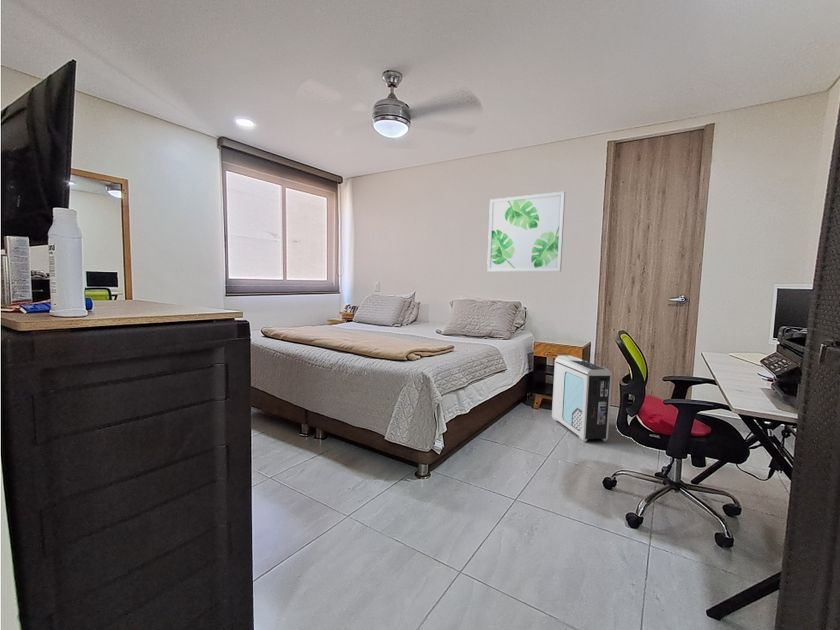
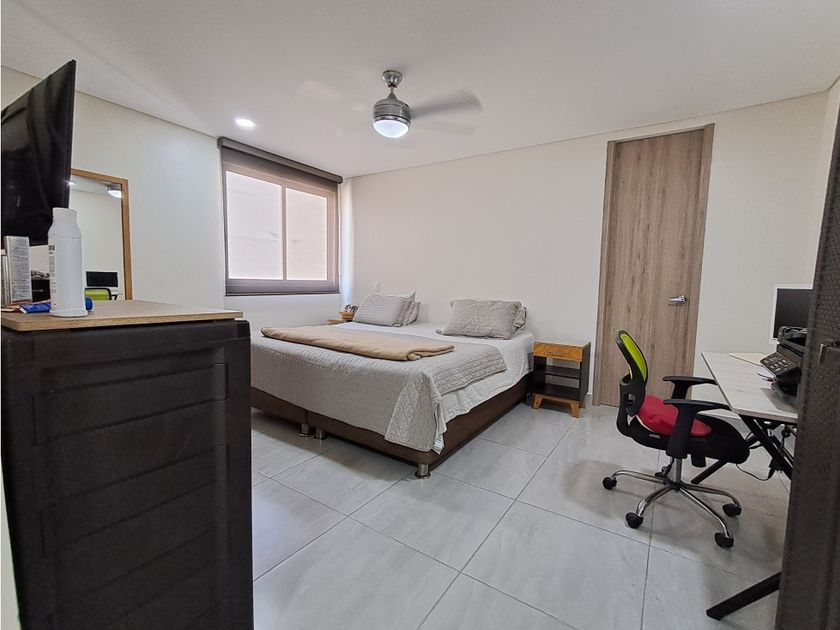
- wall art (524, 234)
- air purifier (579, 395)
